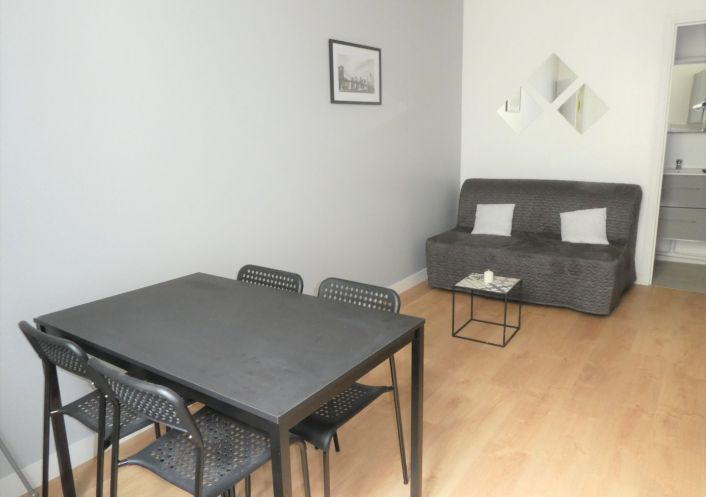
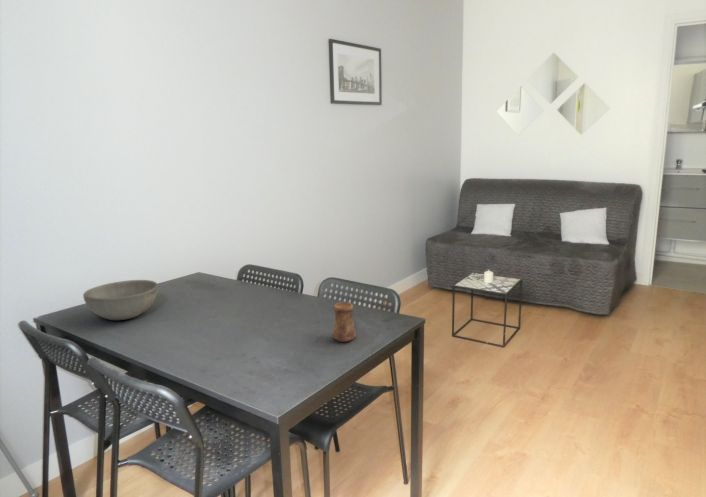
+ bowl (122, 302)
+ cup (343, 322)
